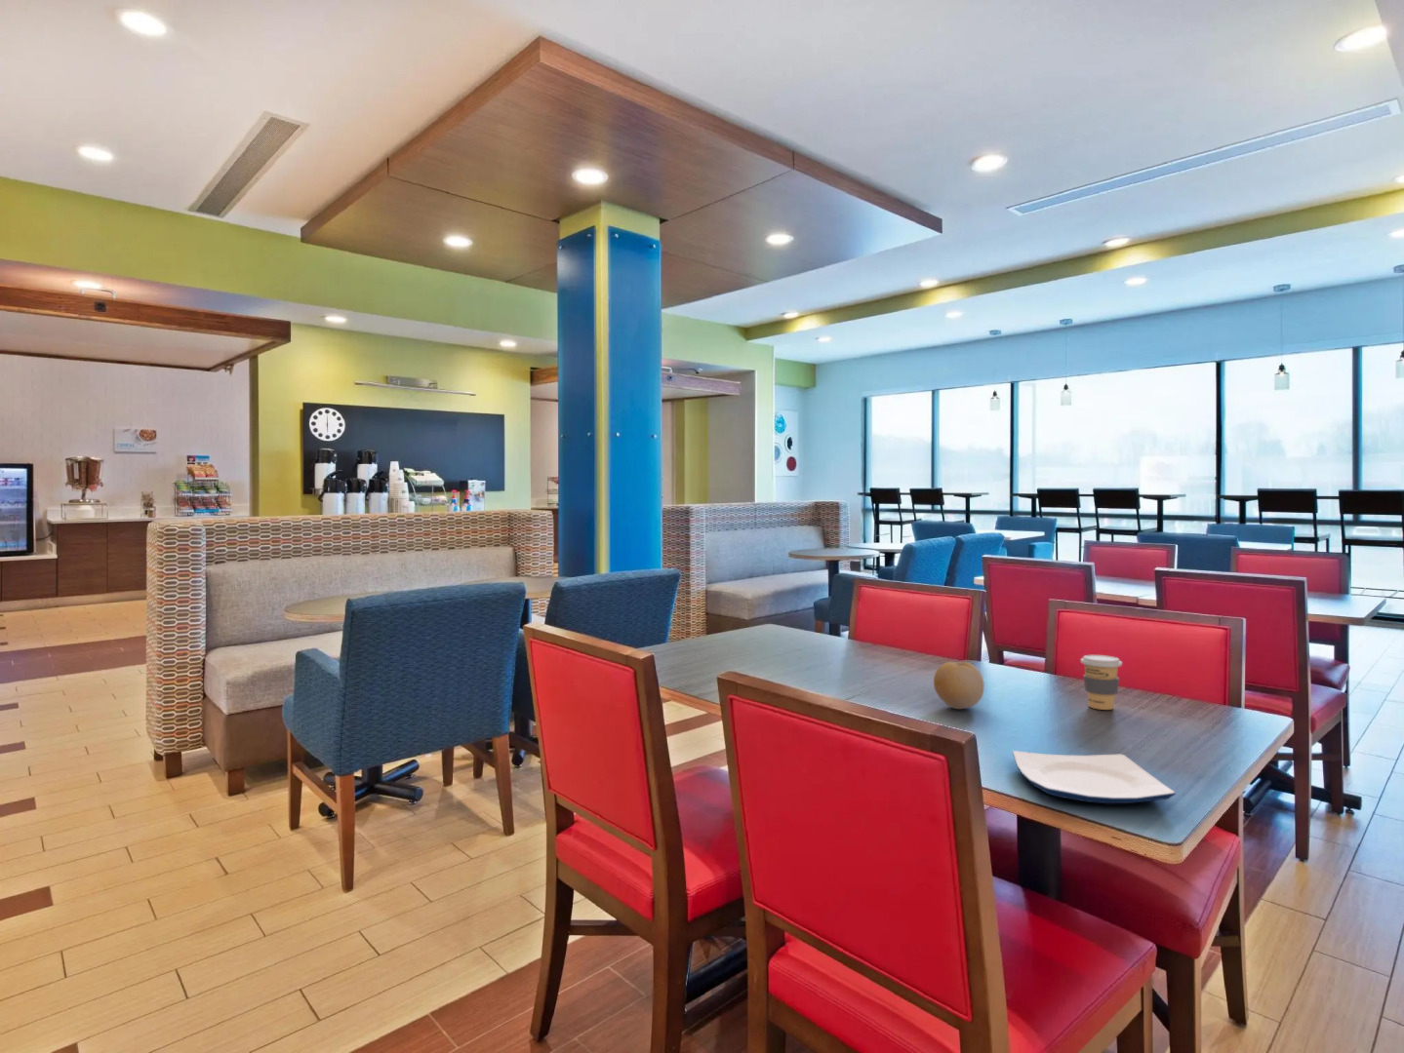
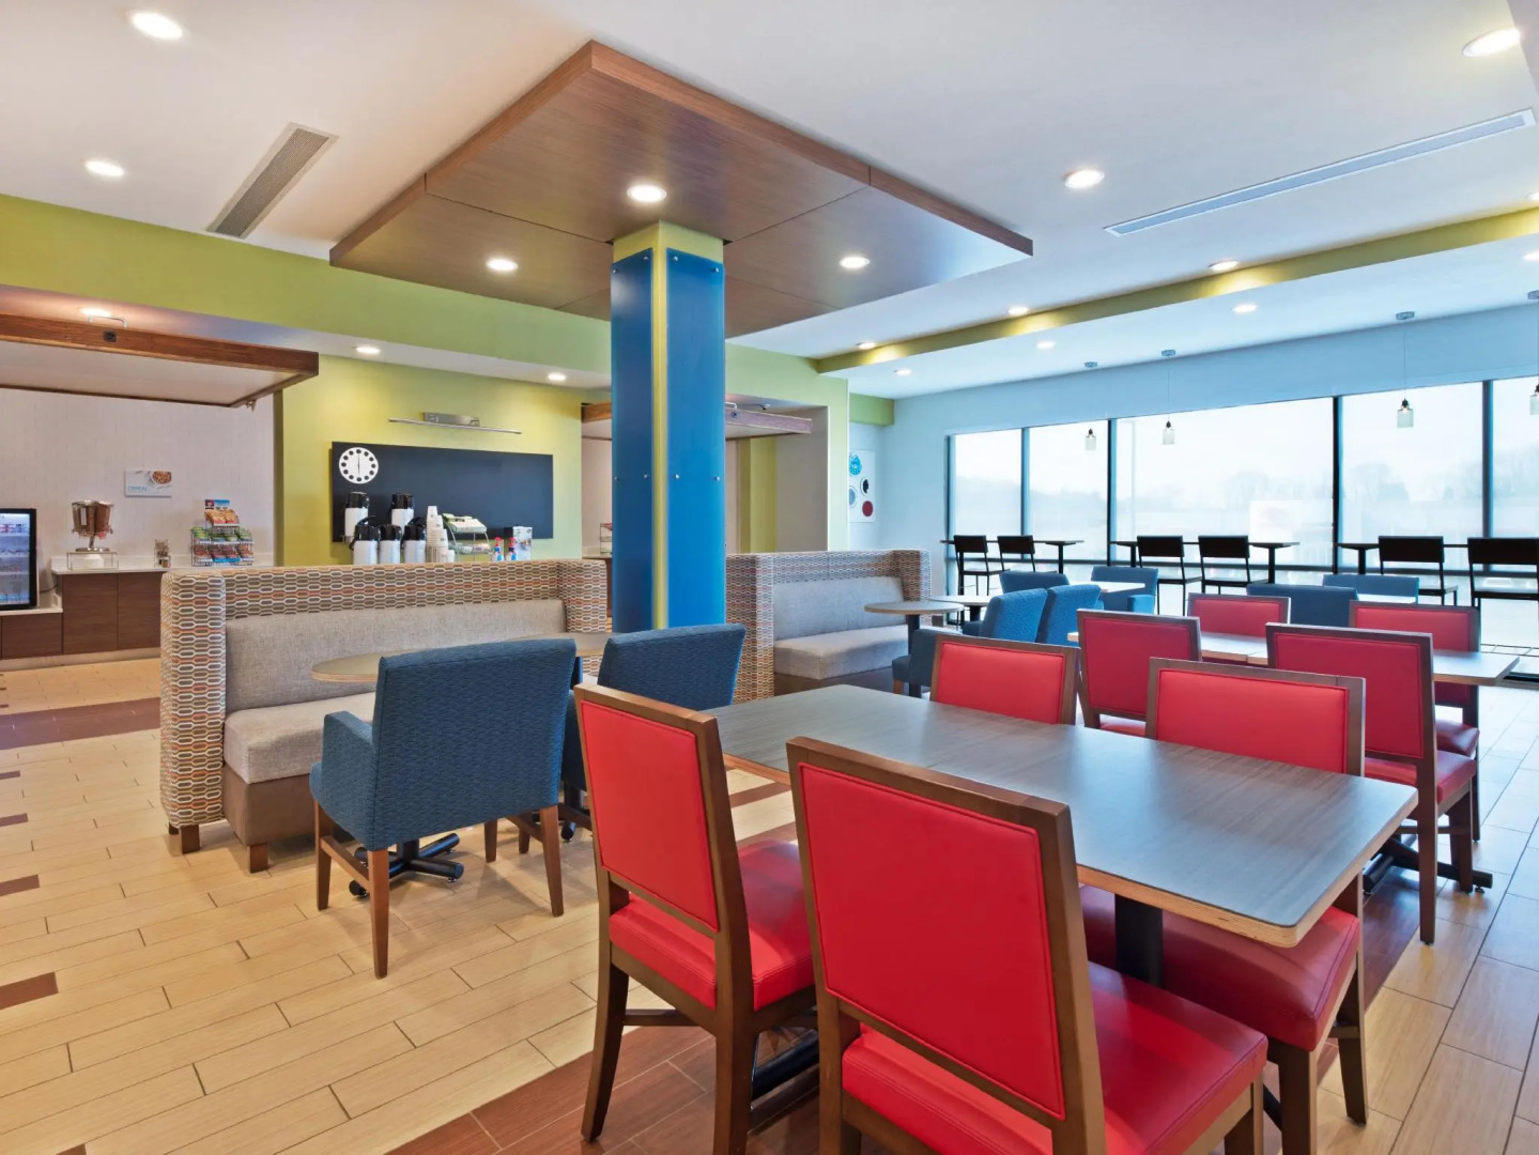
- coffee cup (1101, 681)
- plate (1086, 778)
- fruit (959, 686)
